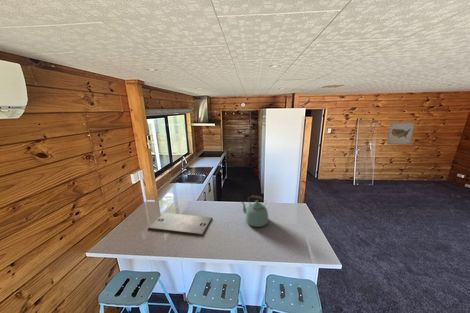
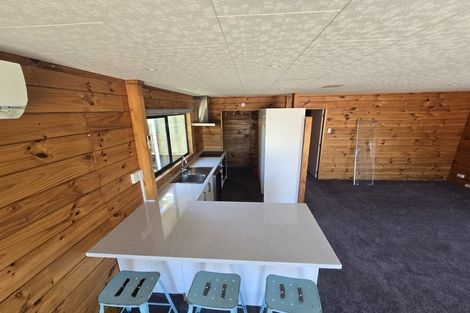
- kettle (254, 208)
- cutting board (181, 222)
- wall art (400, 133)
